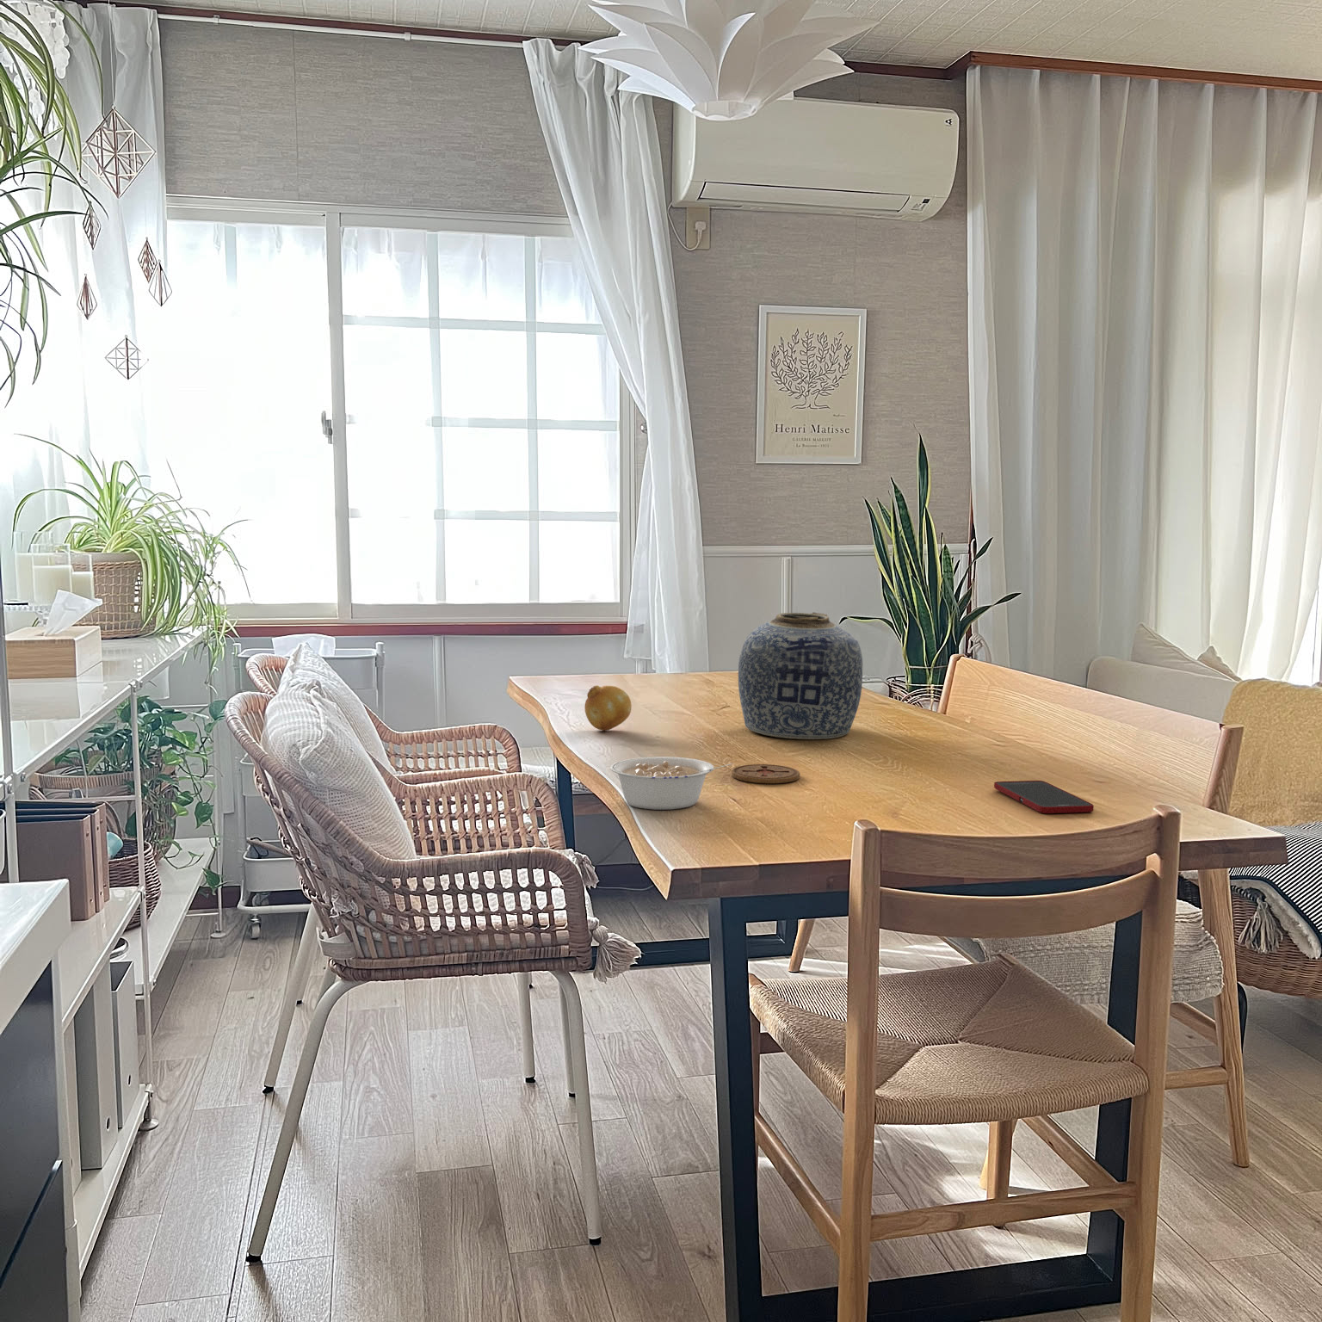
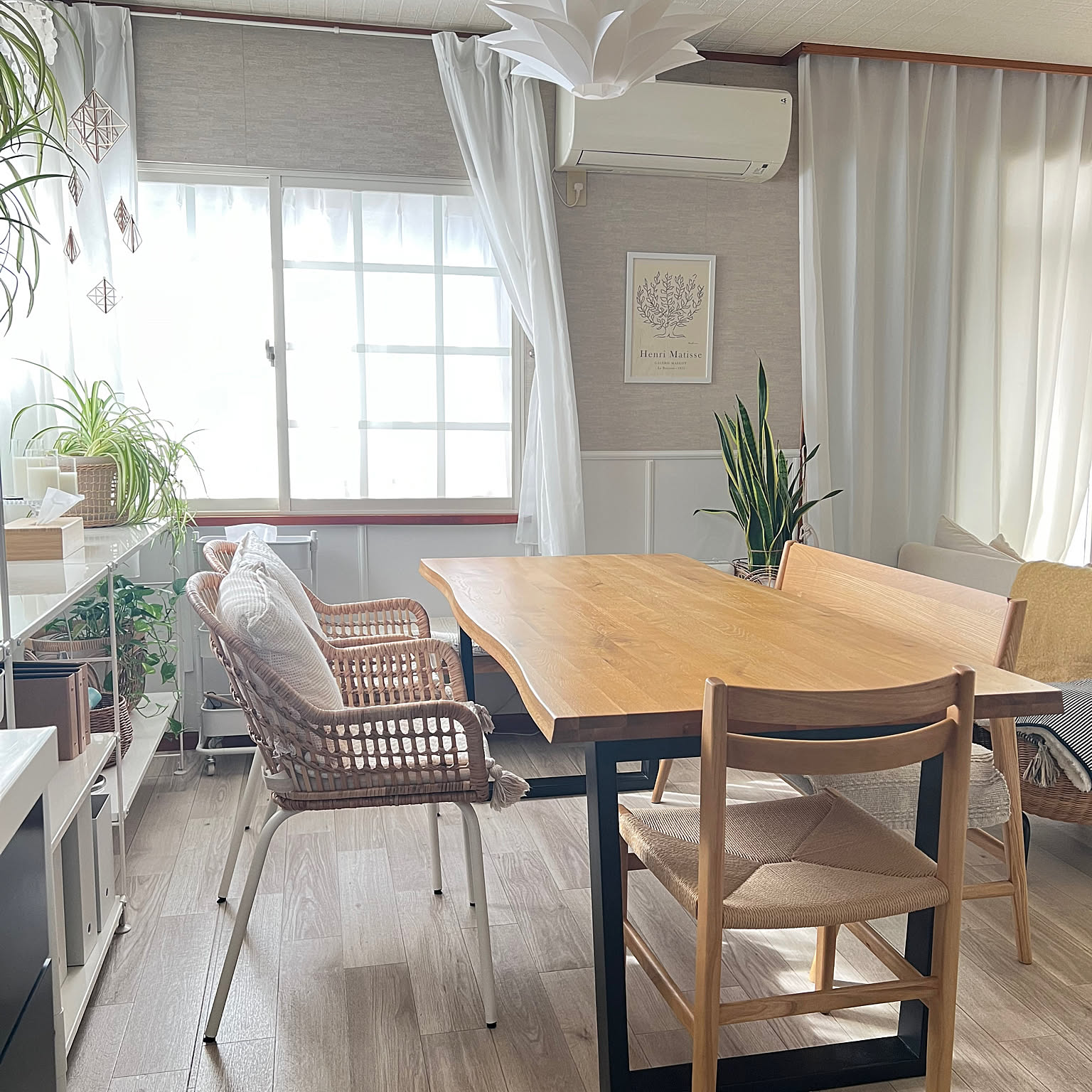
- cell phone (1041, 797)
- legume (666, 780)
- coaster (765, 772)
- fruit (608, 707)
- vase (799, 672)
